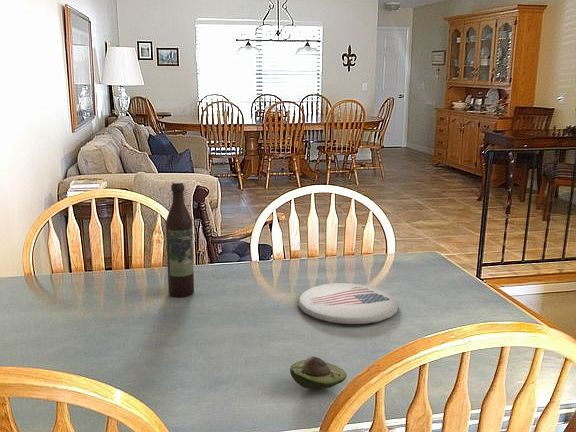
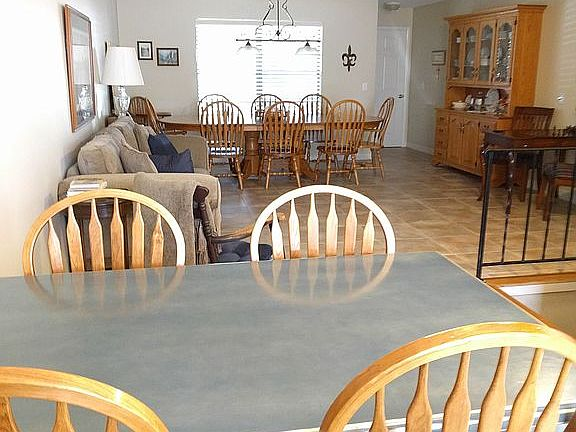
- plate (347, 300)
- fruit (317, 371)
- wine bottle (179, 238)
